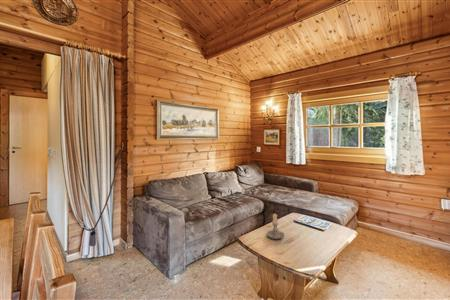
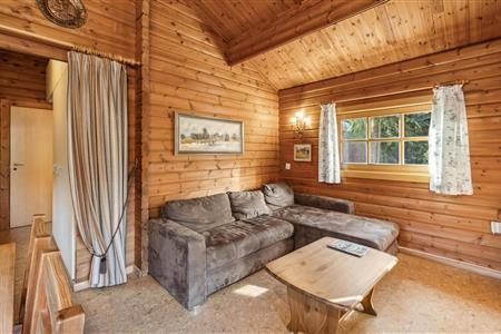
- candle (275, 225)
